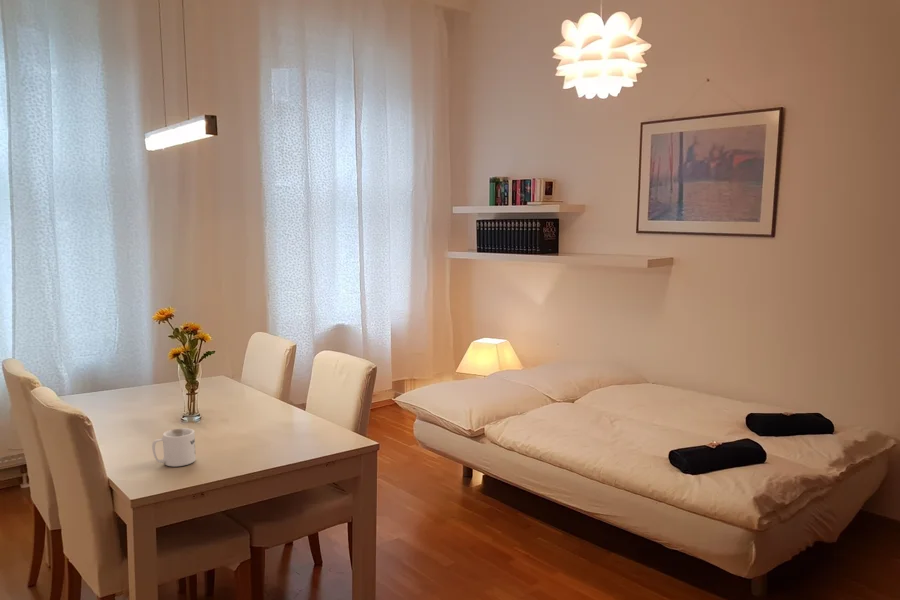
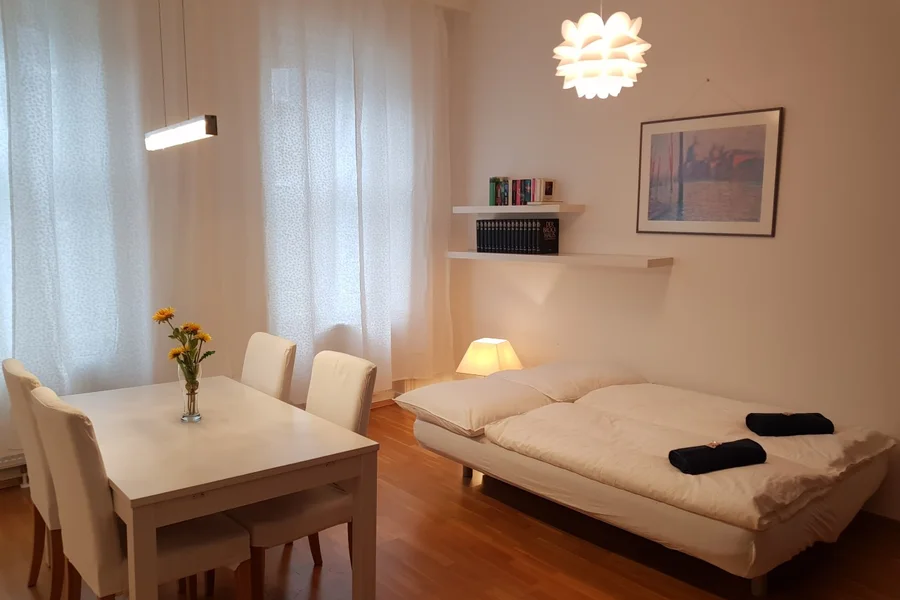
- mug (173, 448)
